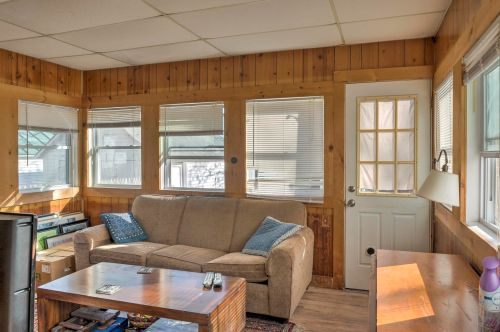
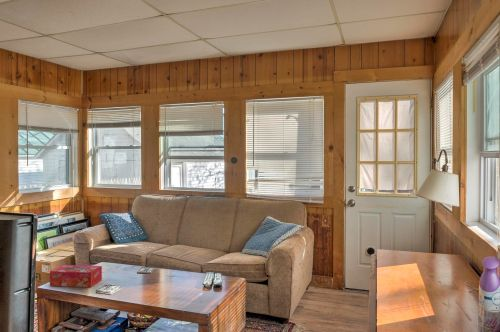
+ tissue box (76, 275)
